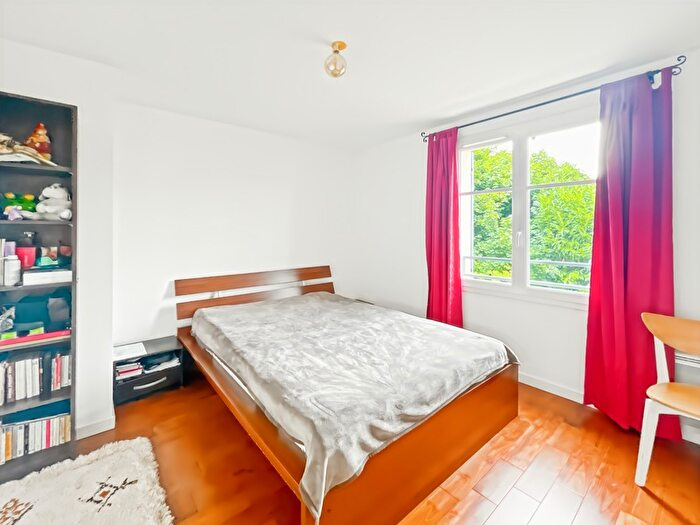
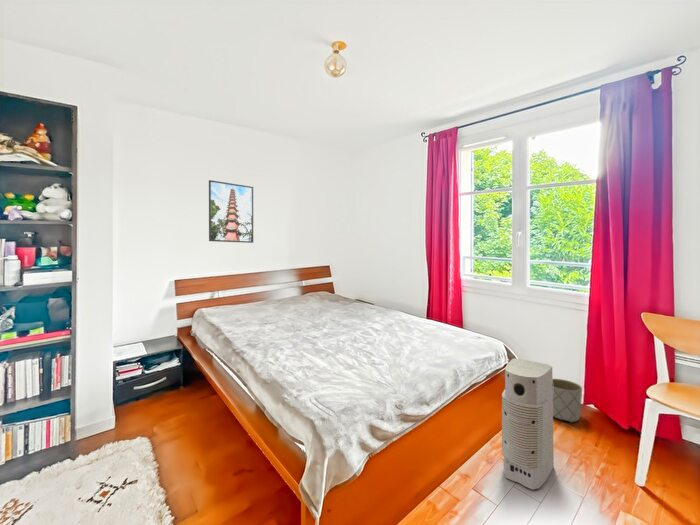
+ planter (562, 400)
+ air purifier (526, 418)
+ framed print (232, 212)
